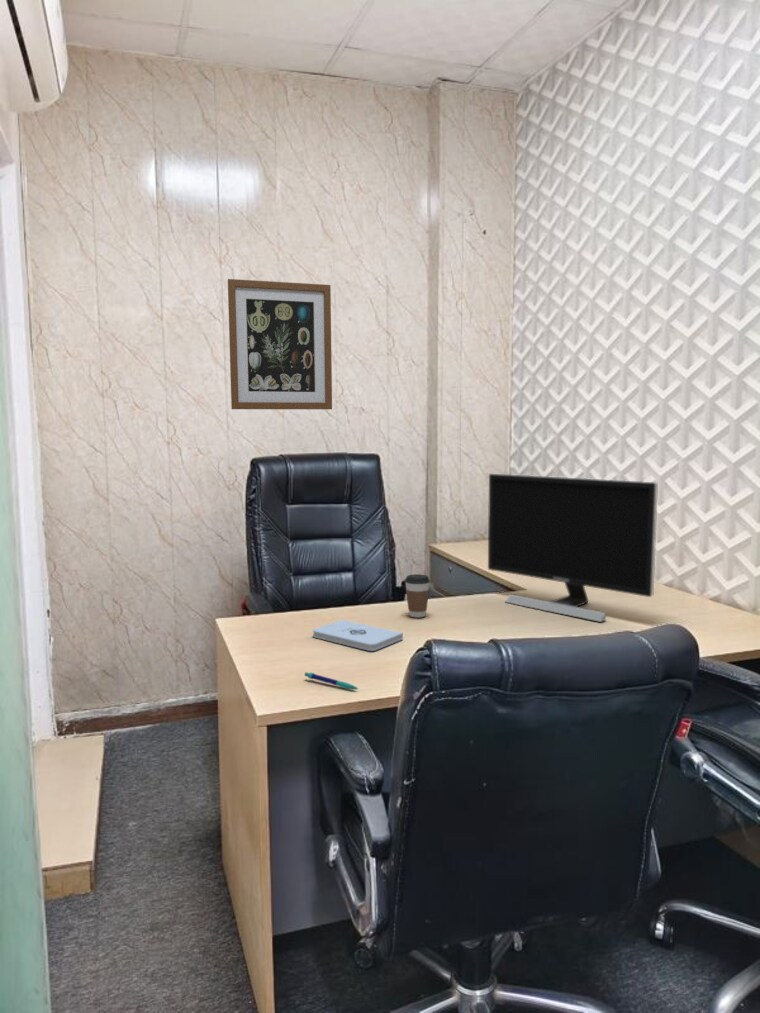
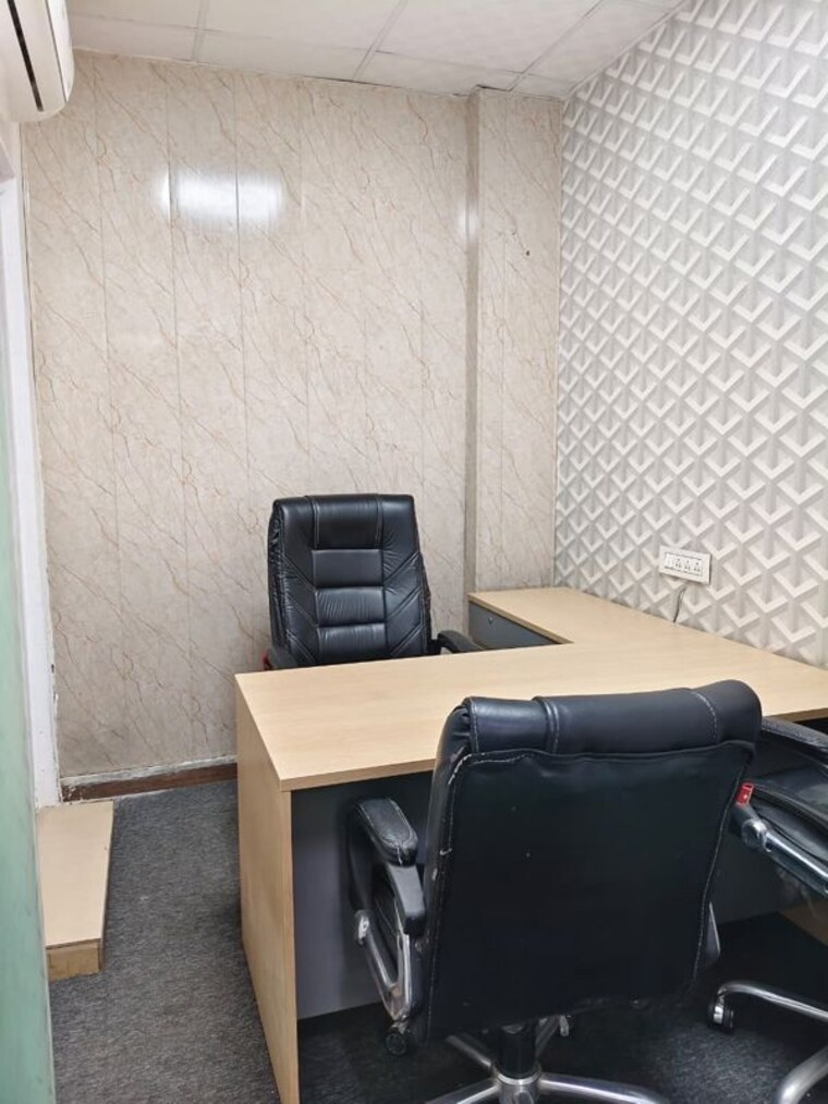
- notepad (356, 634)
- coffee cup (417, 595)
- wall art (281, 346)
- monitor (567, 542)
- pen (331, 681)
